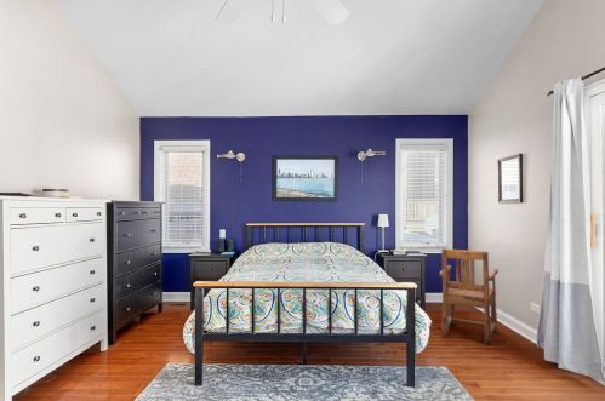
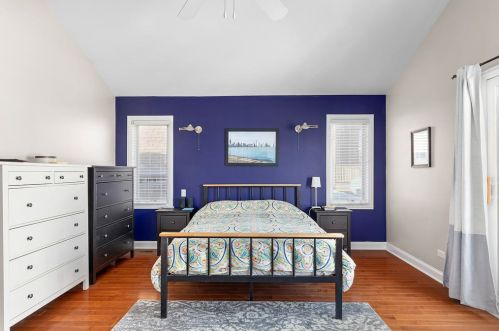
- armchair (468, 291)
